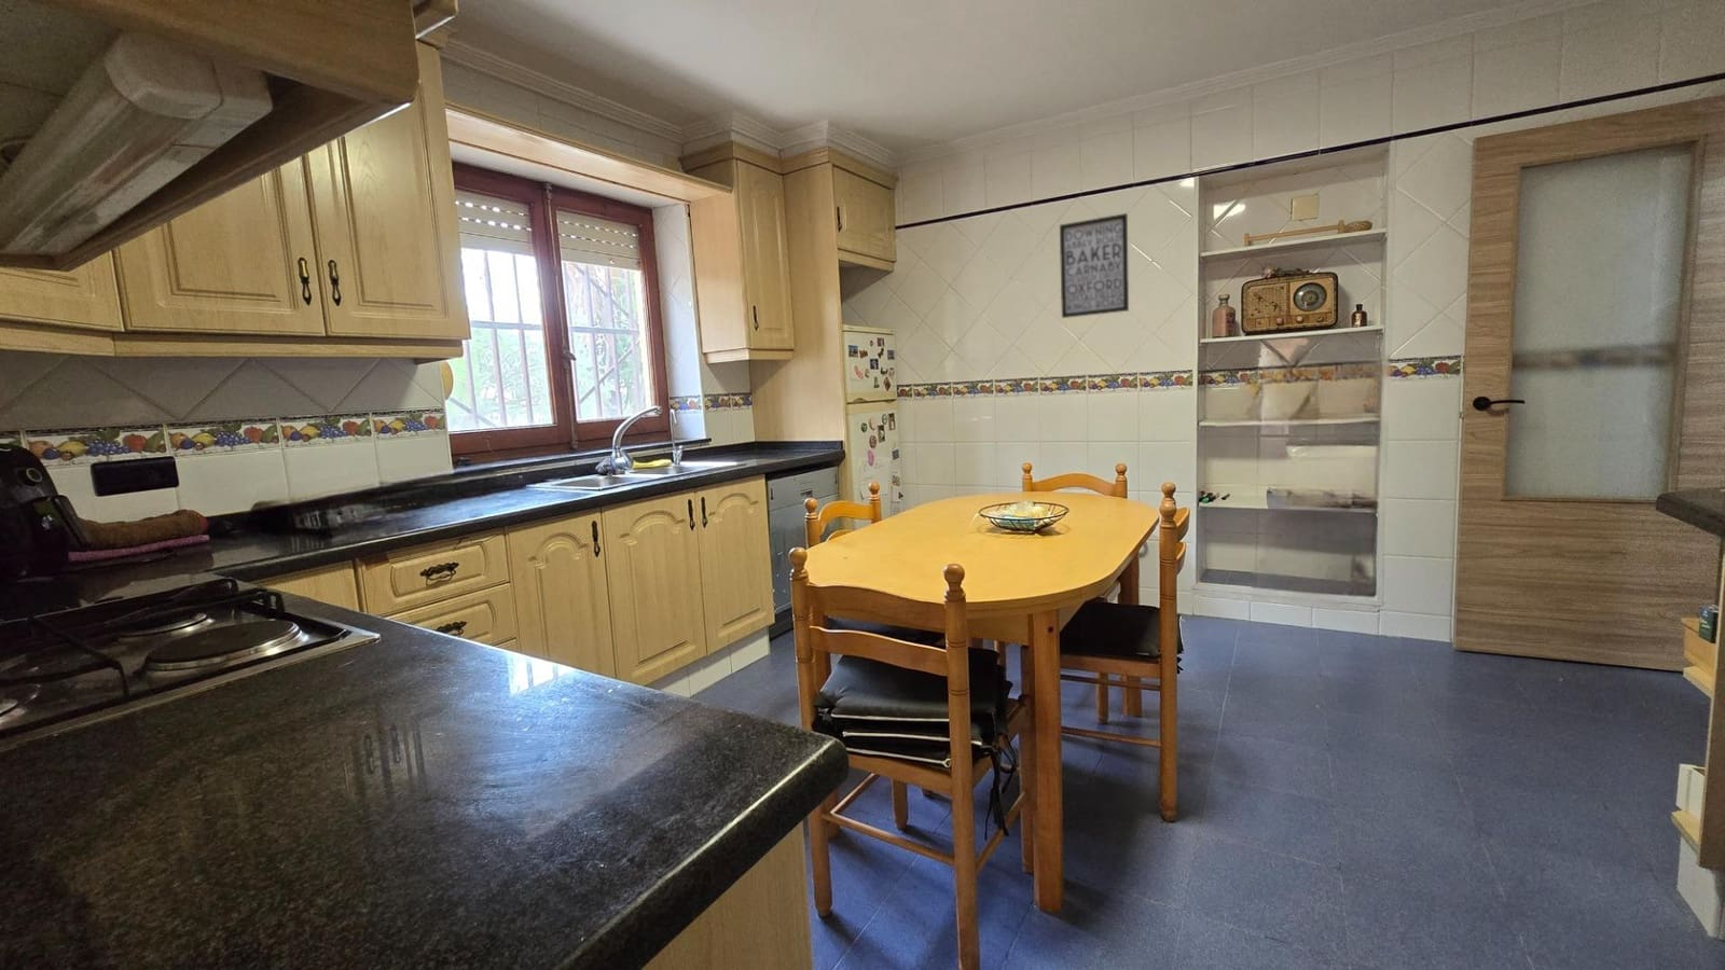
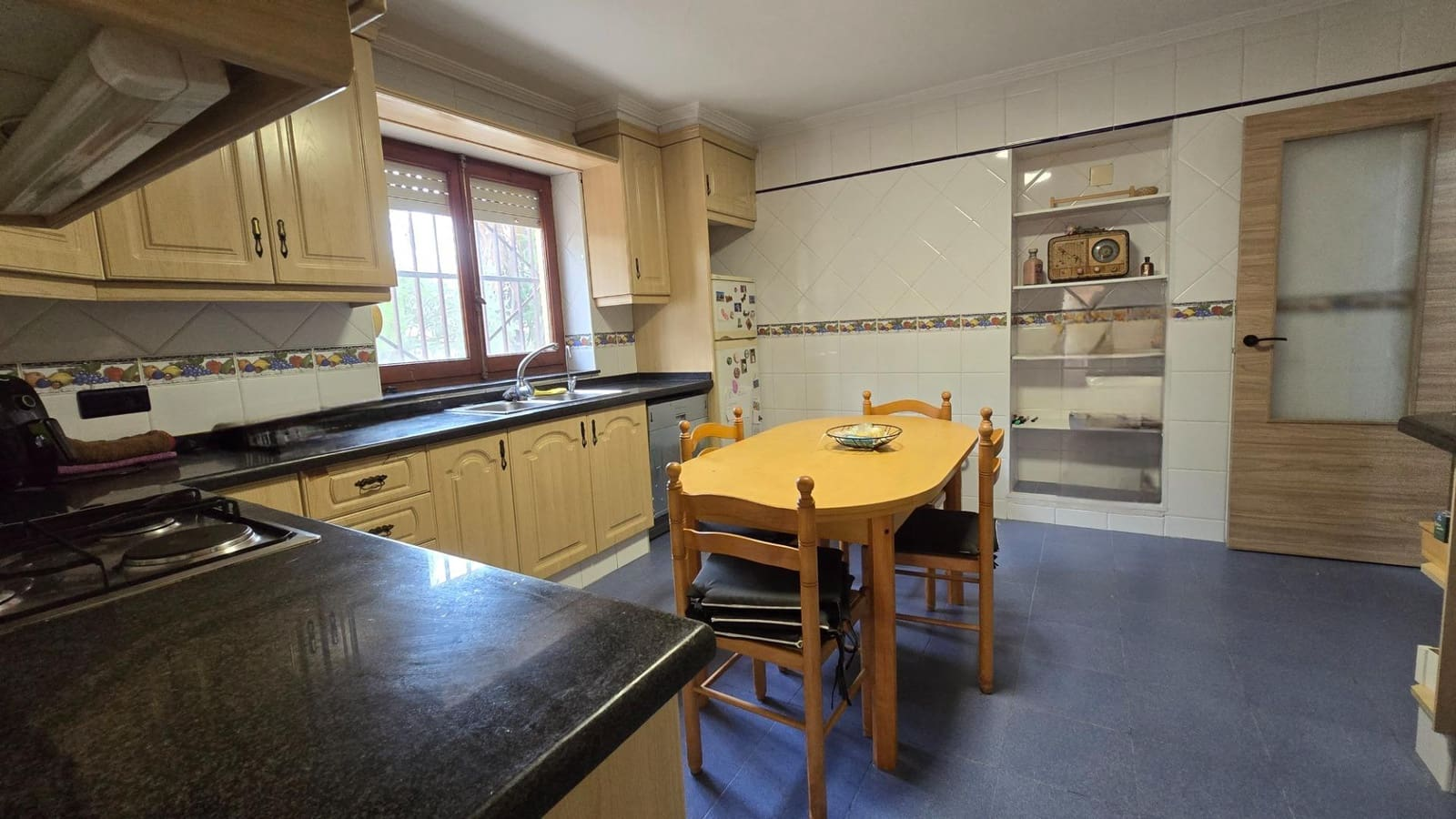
- wall art (1094, 268)
